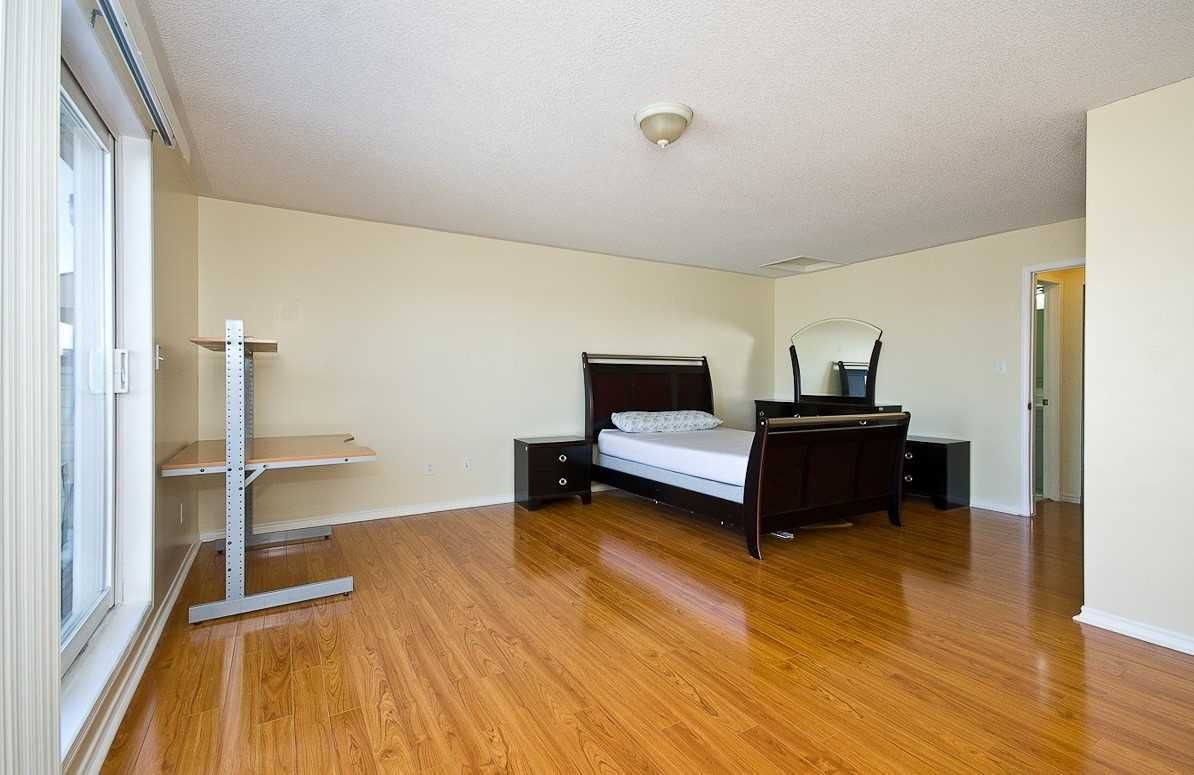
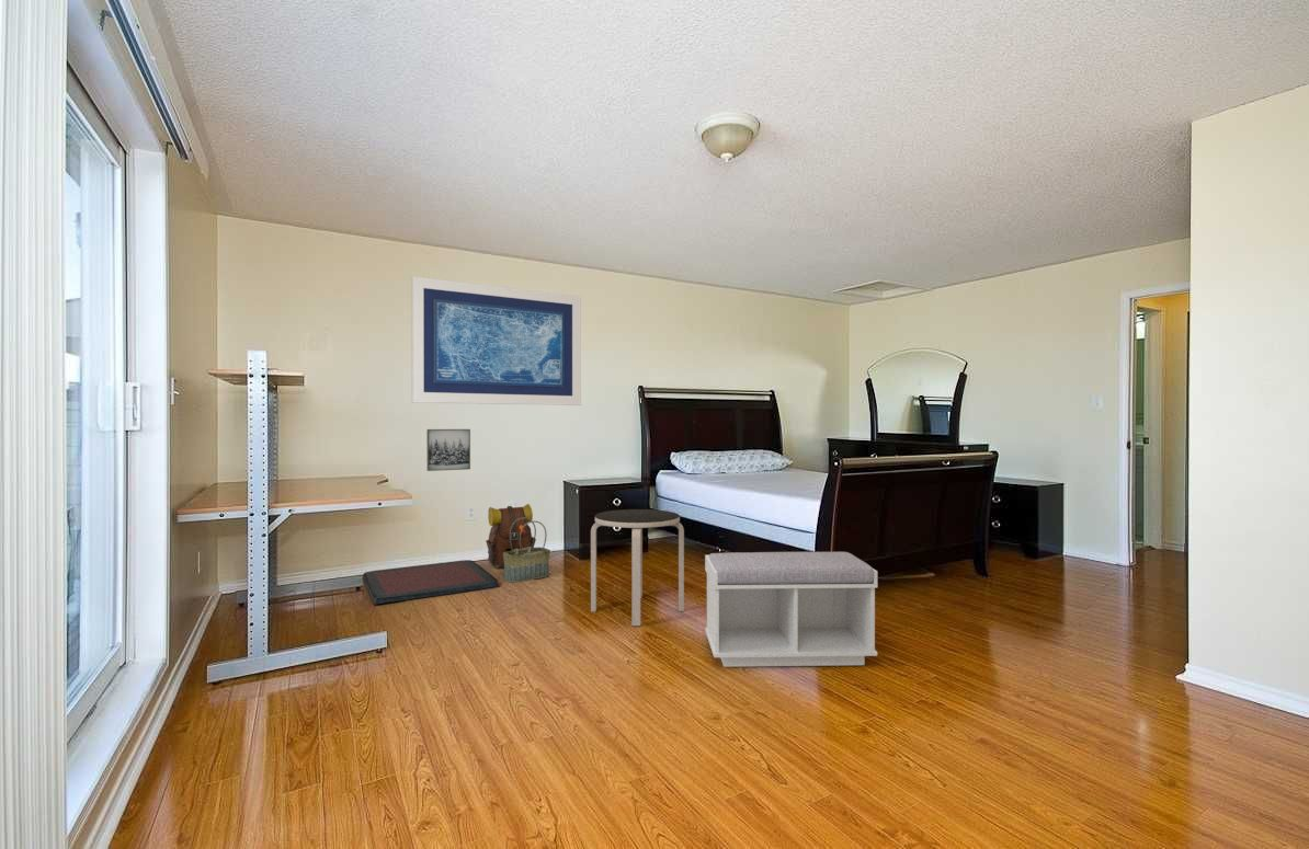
+ doormat (429, 578)
+ wall art (448, 449)
+ basket (526, 548)
+ bench (786, 605)
+ wall art (501, 345)
+ backpack (508, 534)
+ side table (637, 562)
